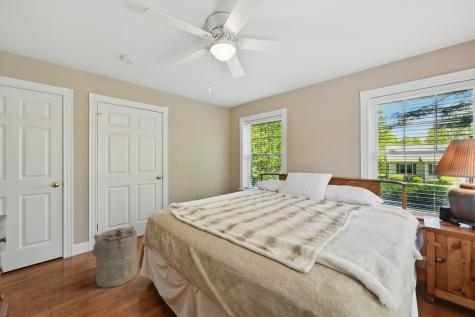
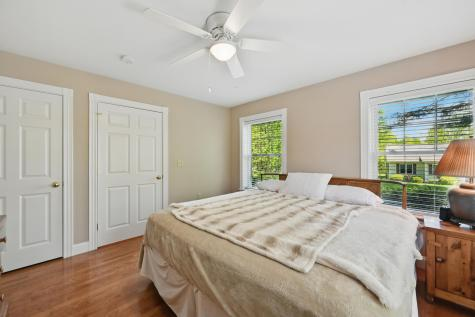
- laundry hamper (115, 253)
